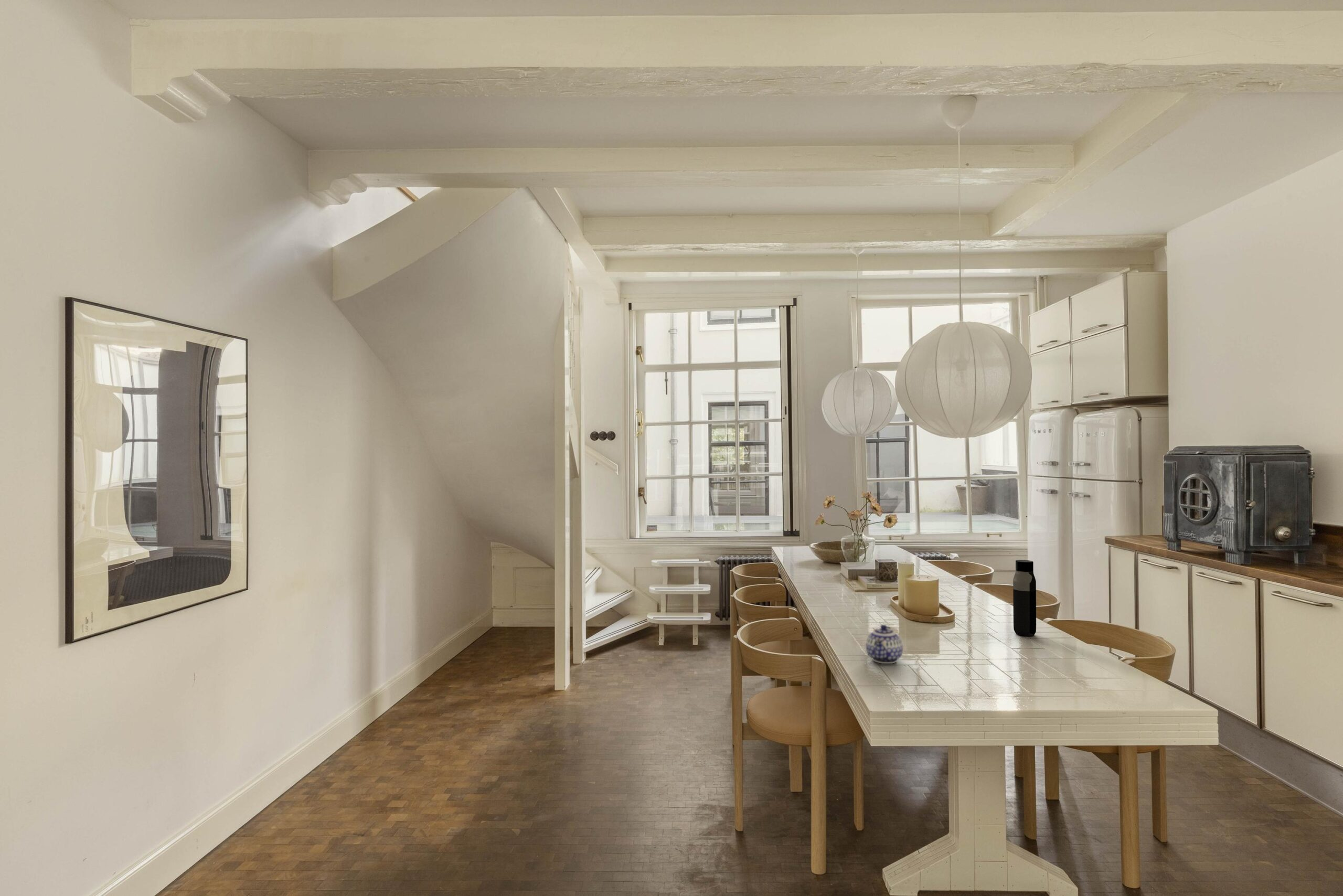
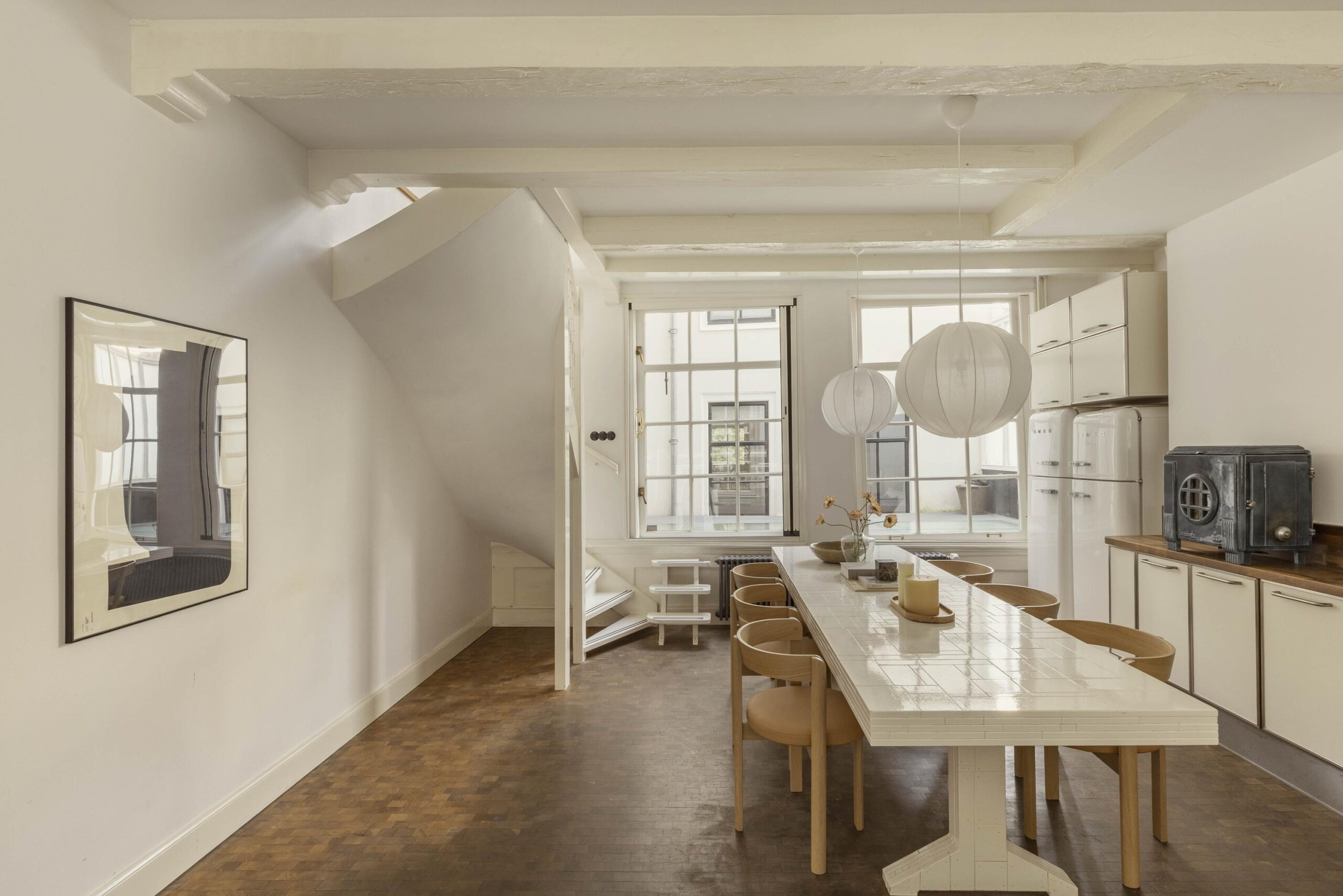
- teapot (884, 643)
- water bottle (1025, 598)
